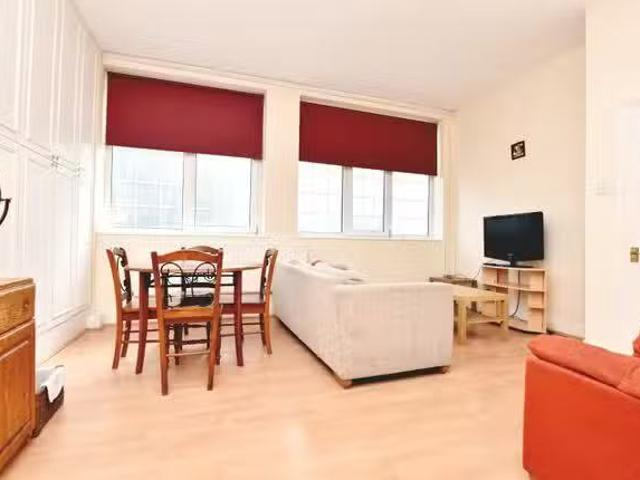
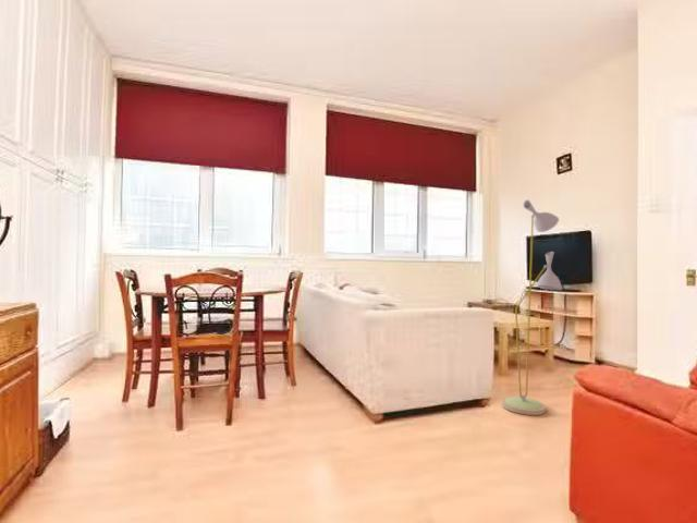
+ floor lamp (529, 302)
